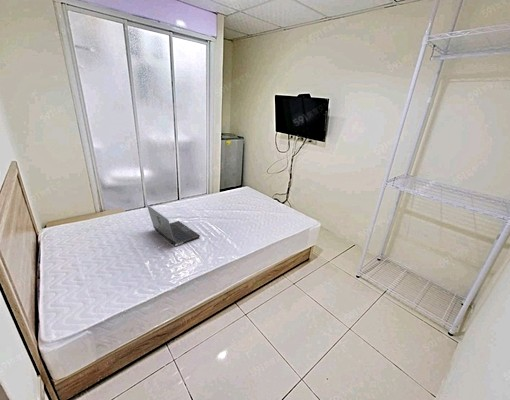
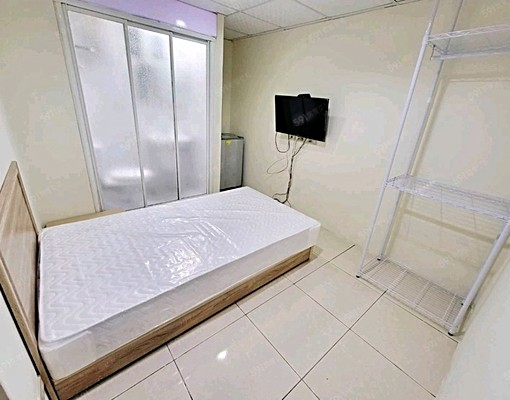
- laptop computer (173, 222)
